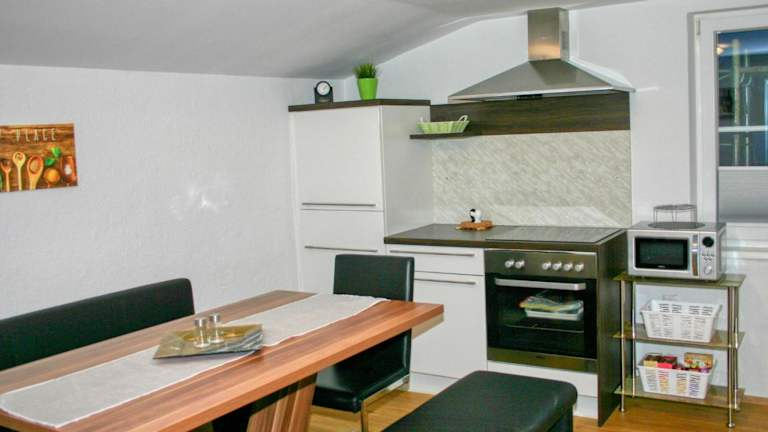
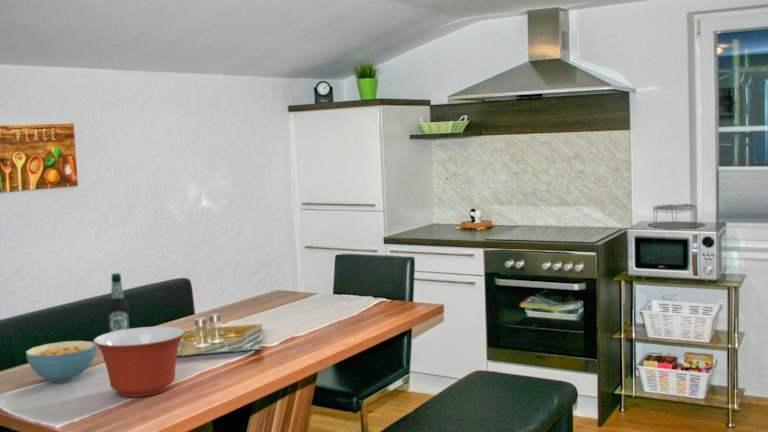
+ mixing bowl (141, 363)
+ cereal bowl (62, 363)
+ bottle (118, 308)
